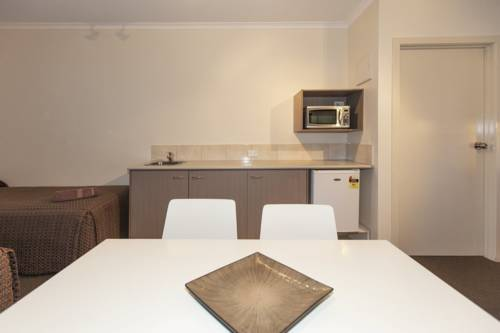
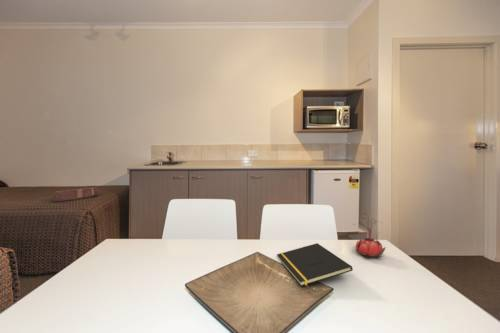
+ flower (370, 235)
+ notepad (310, 261)
